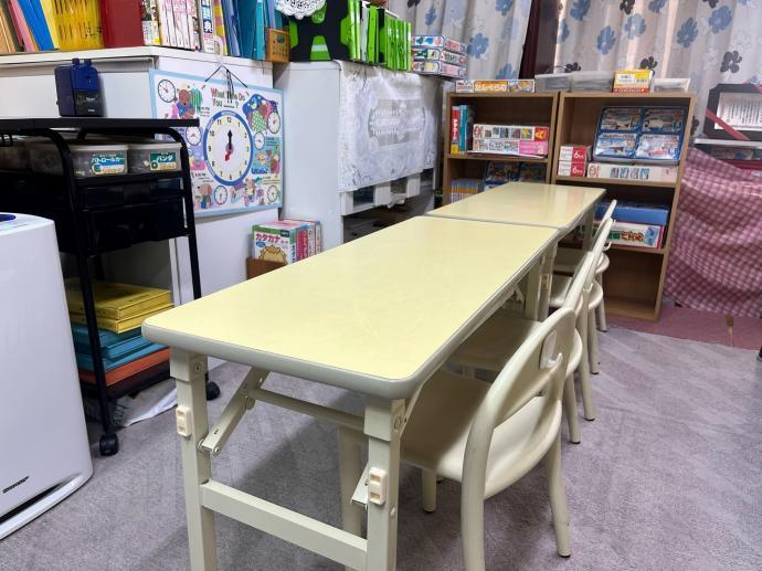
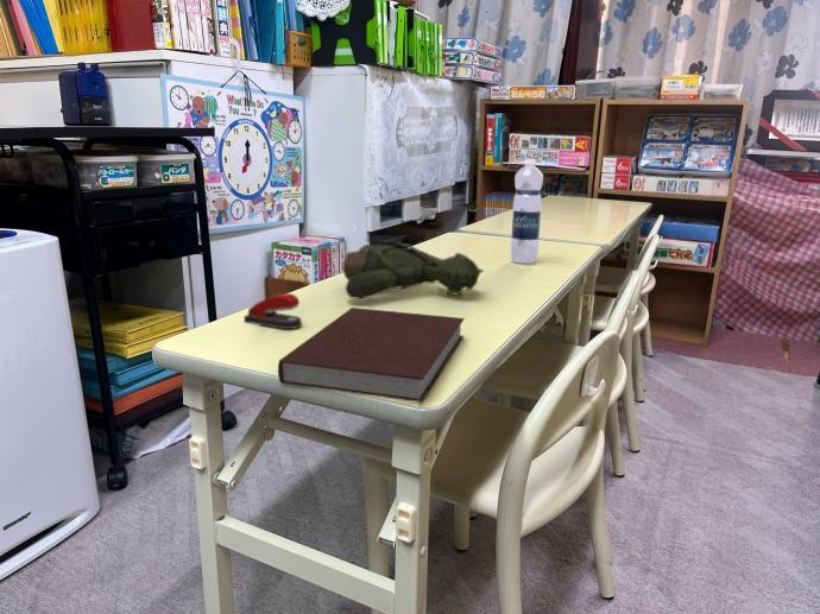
+ notebook (380, 347)
+ stuffed toy (414, 266)
+ stapler (273, 308)
+ water bottle (526, 211)
